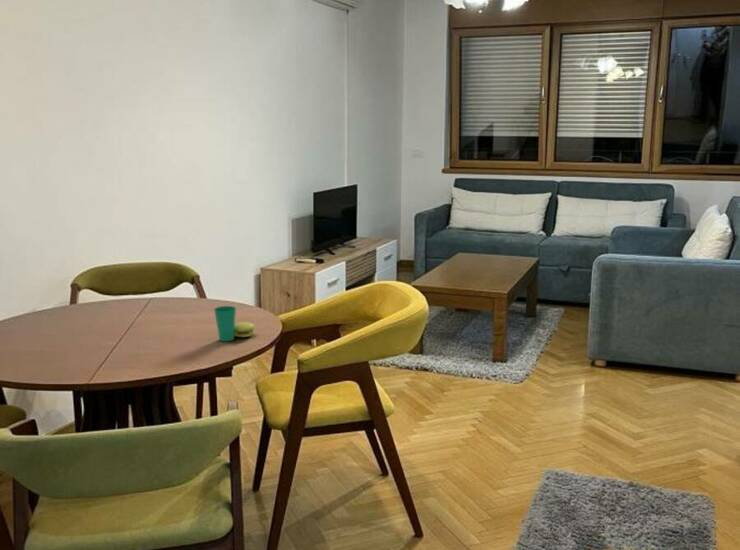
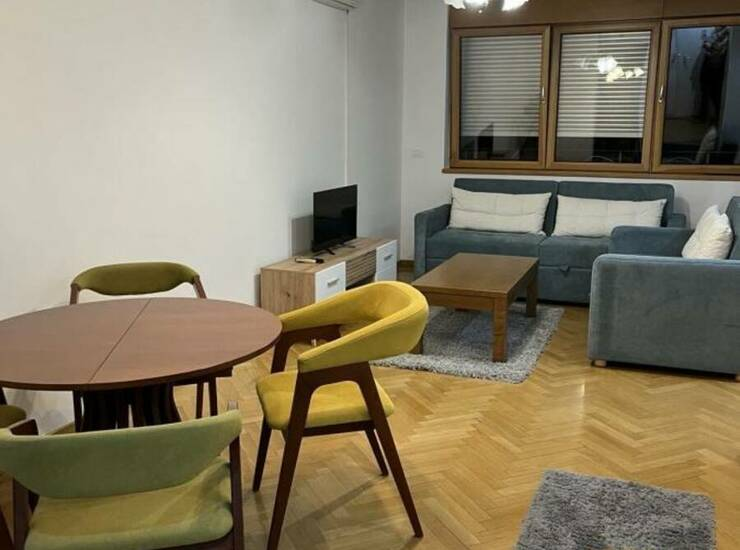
- cup (234, 322)
